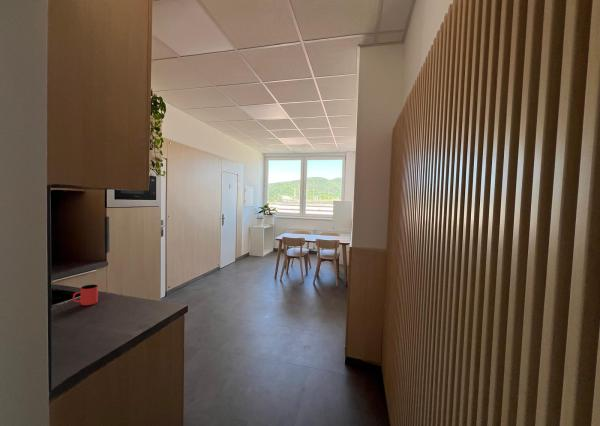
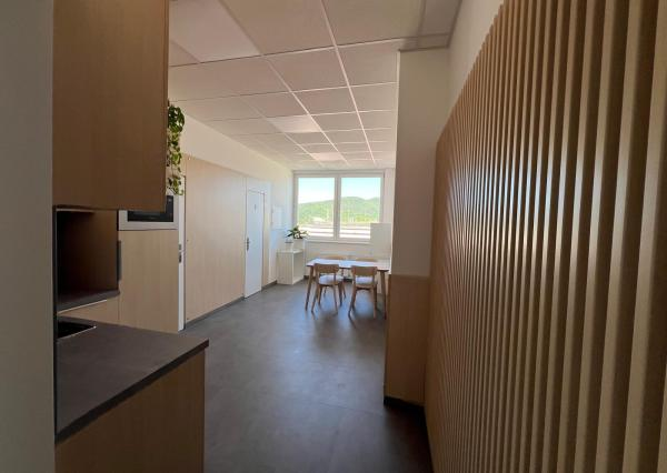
- cup (85, 295)
